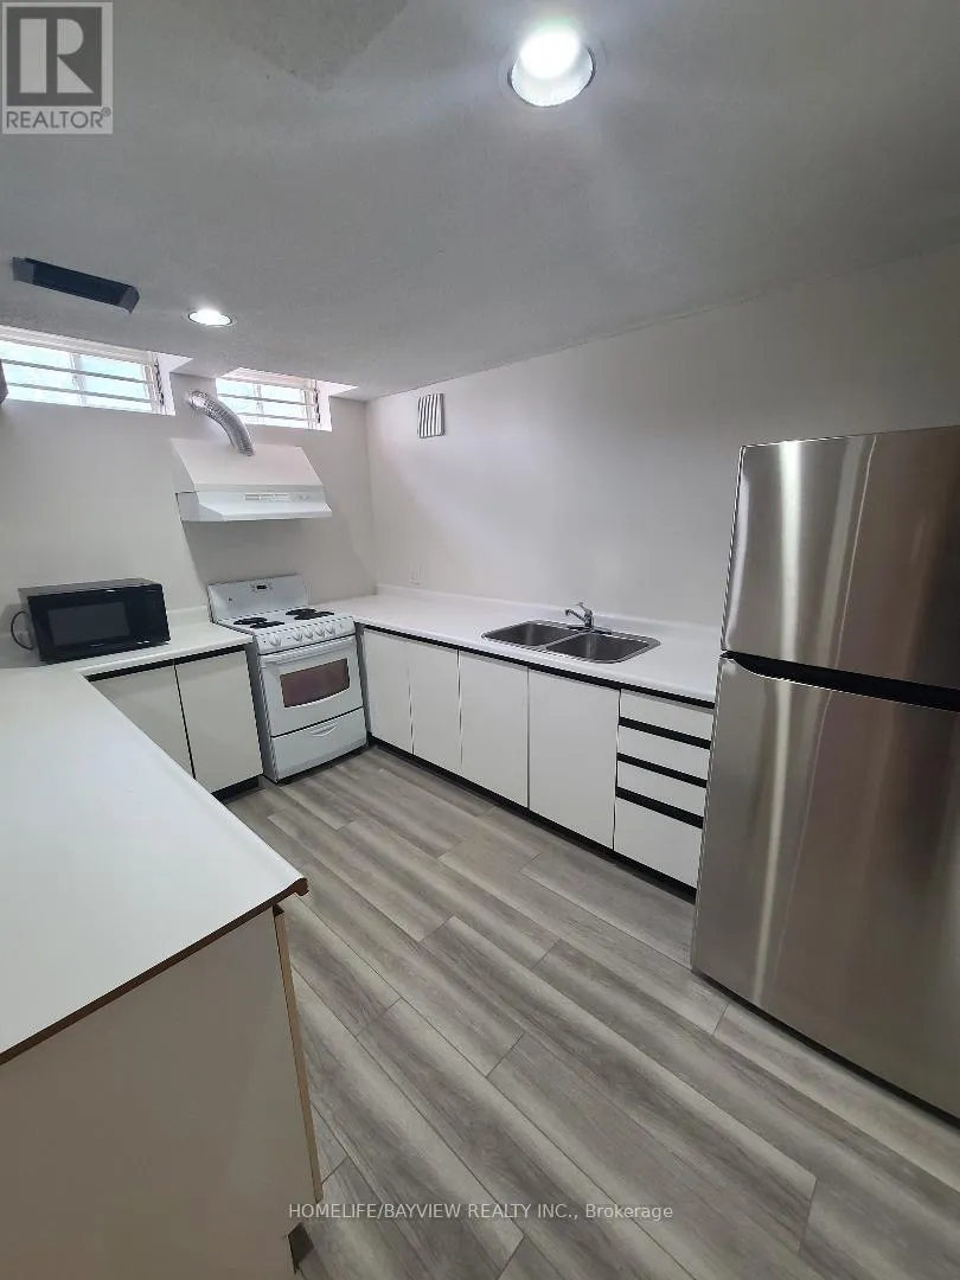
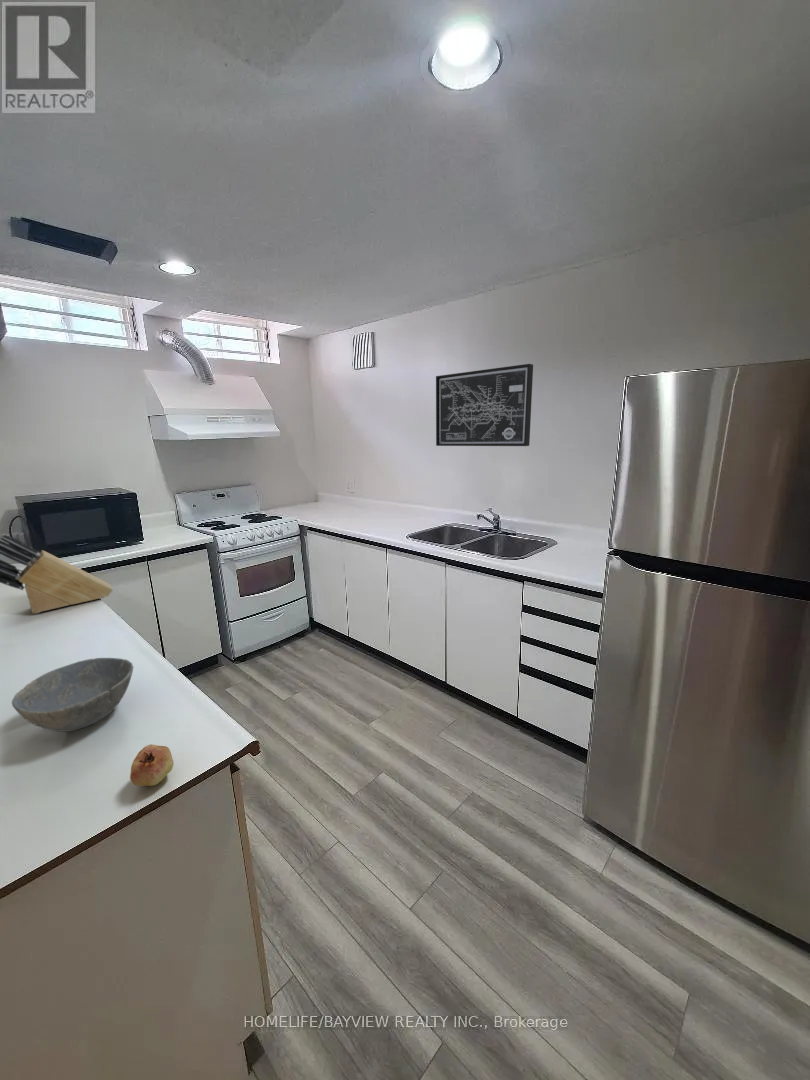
+ wall art (480, 409)
+ knife block (50, 567)
+ fruit (151, 763)
+ bowl (80, 699)
